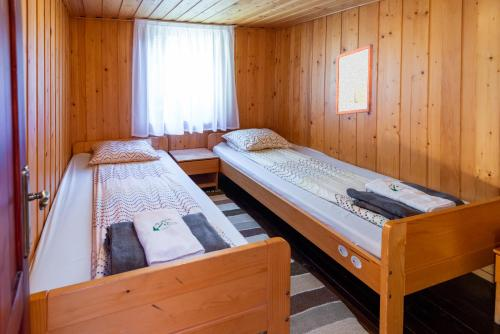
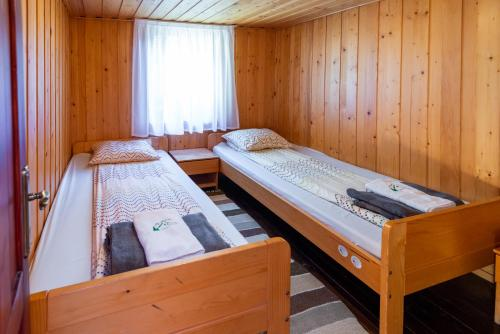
- wall art (352, 82)
